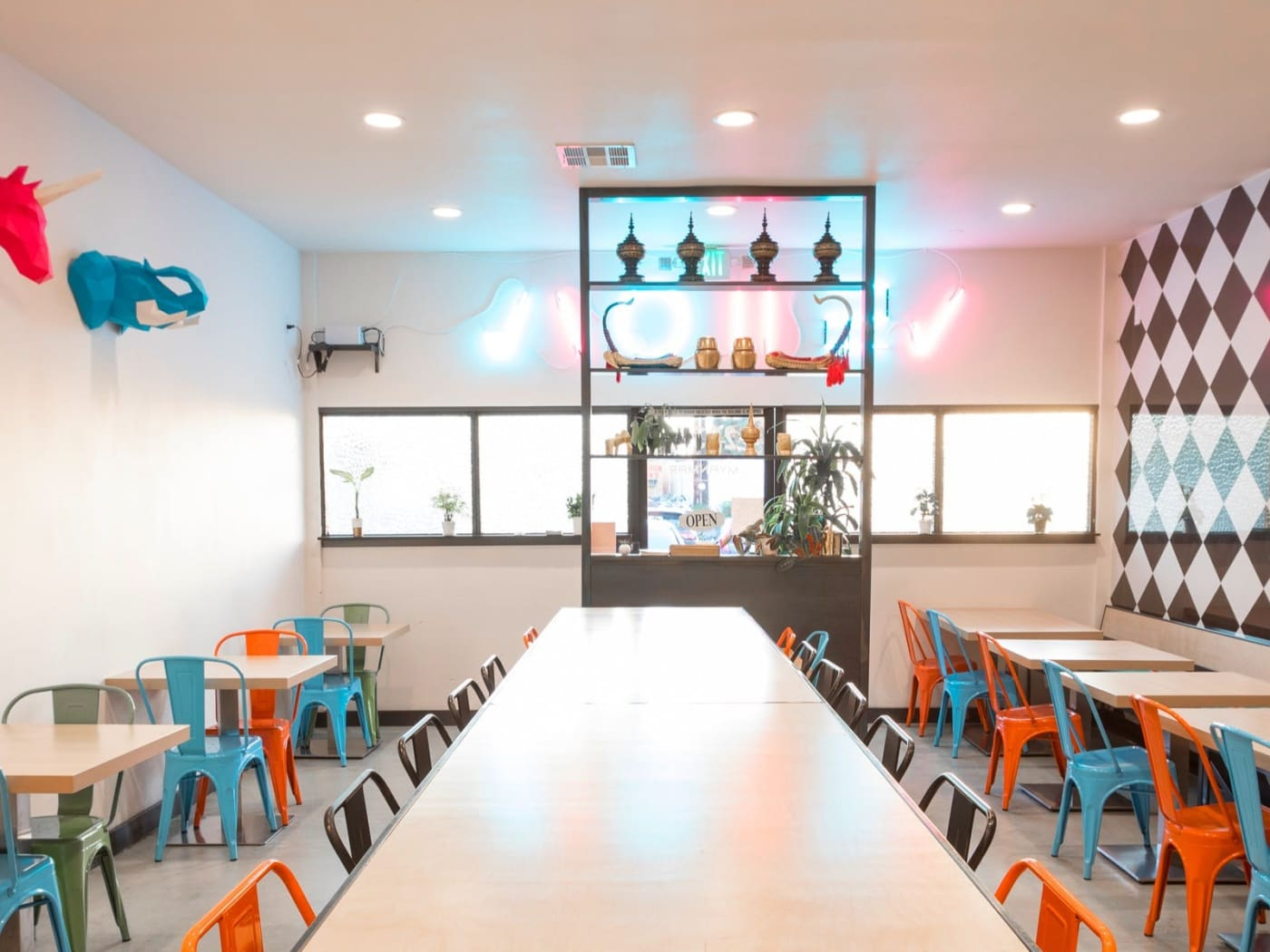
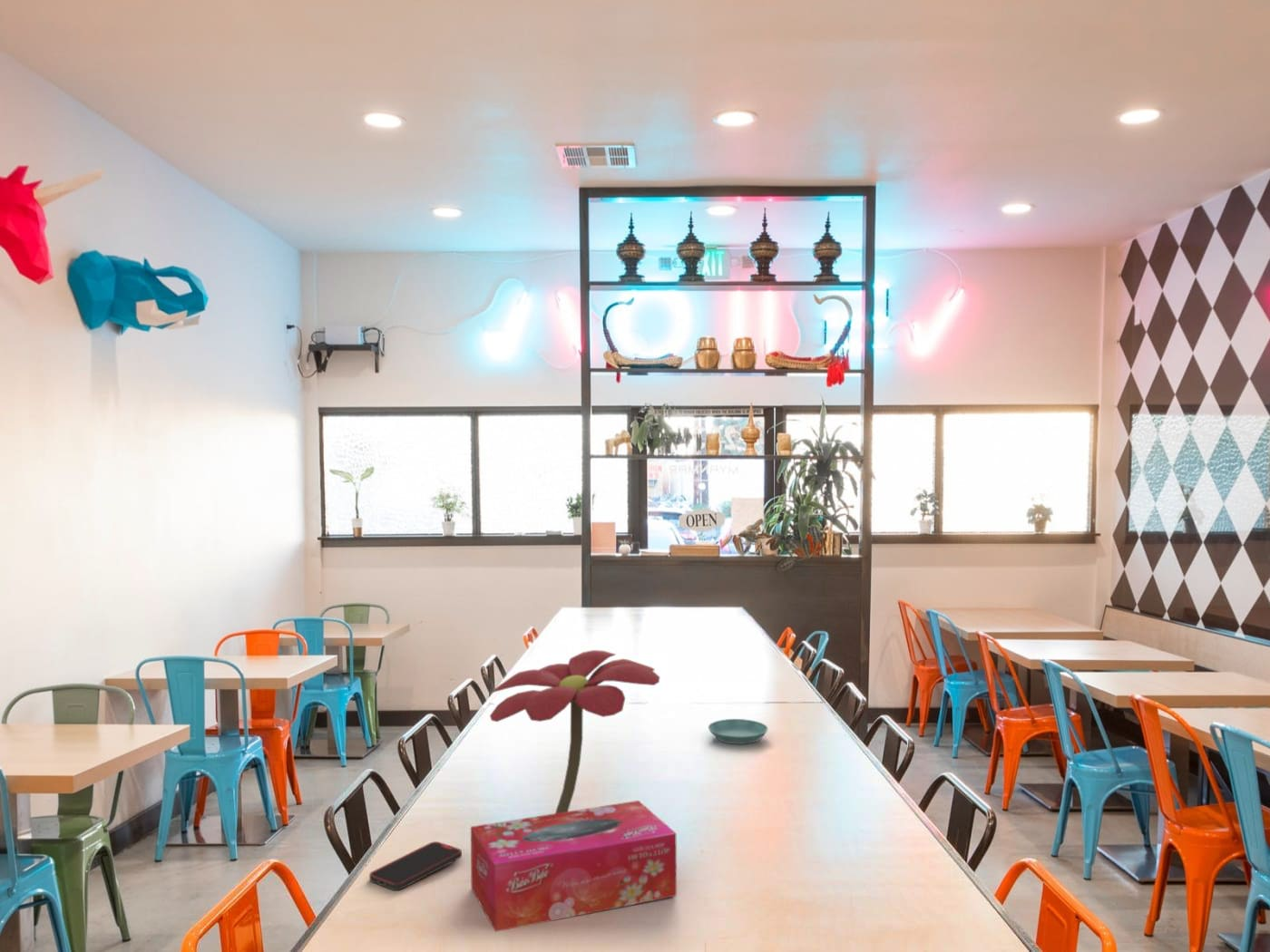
+ smartphone (416, 864)
+ flower (575, 736)
+ saucer (738, 732)
+ tissue box (572, 860)
